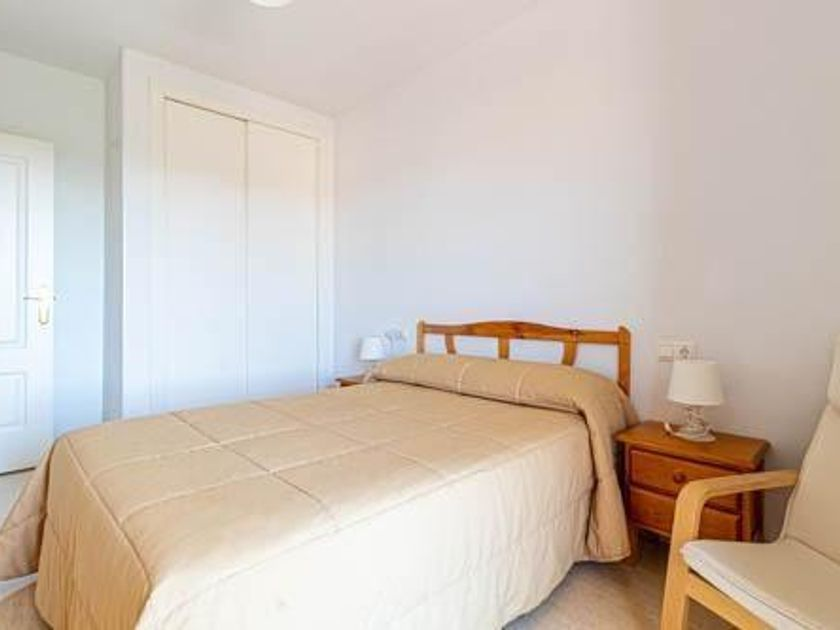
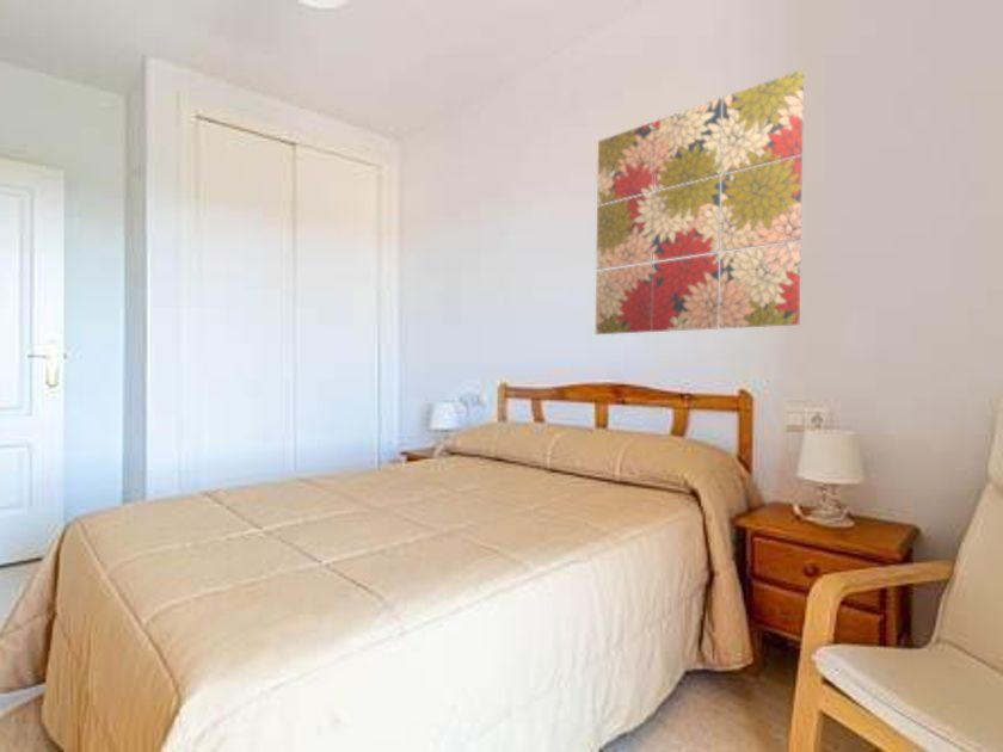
+ wall art (684, 220)
